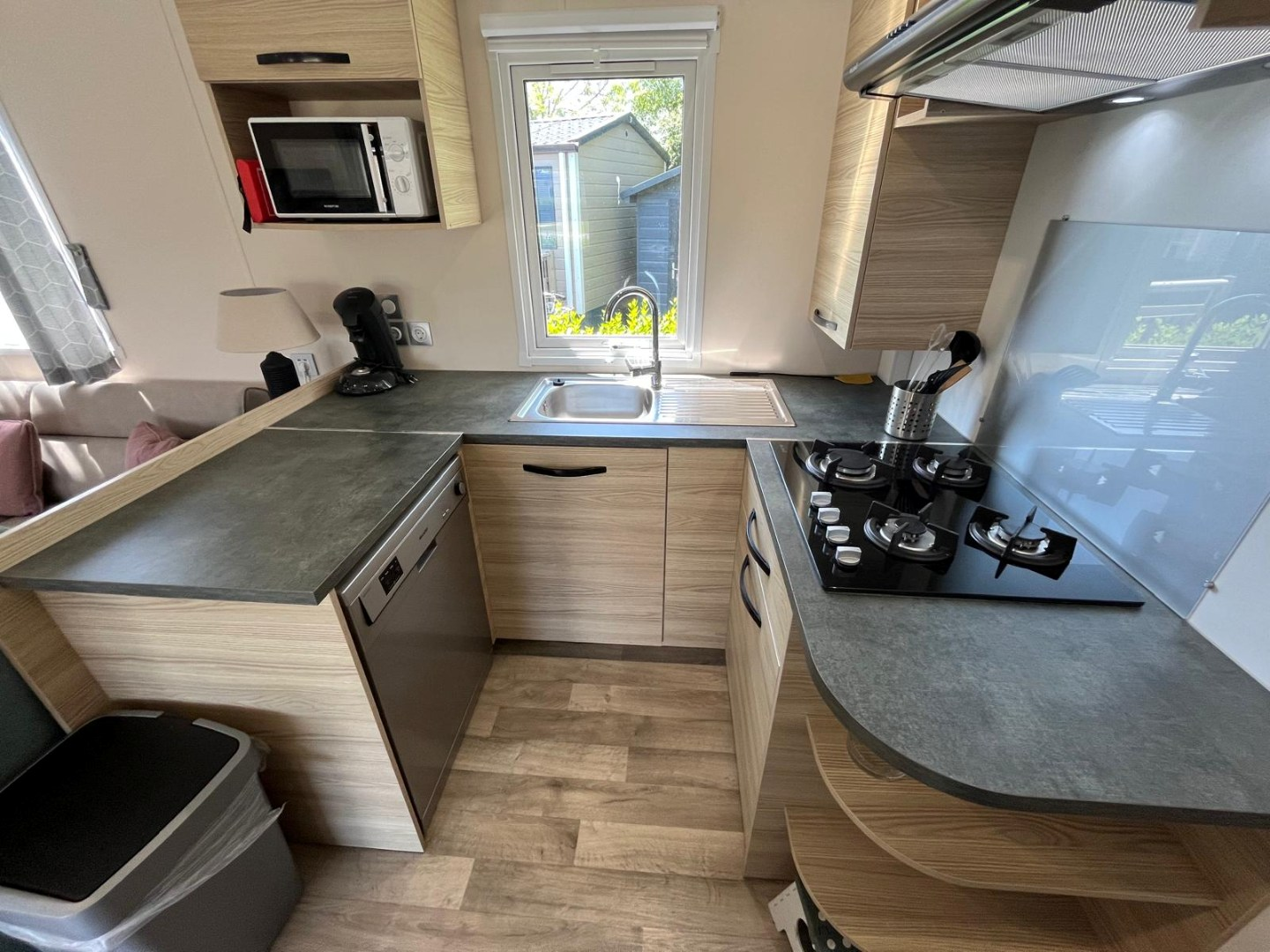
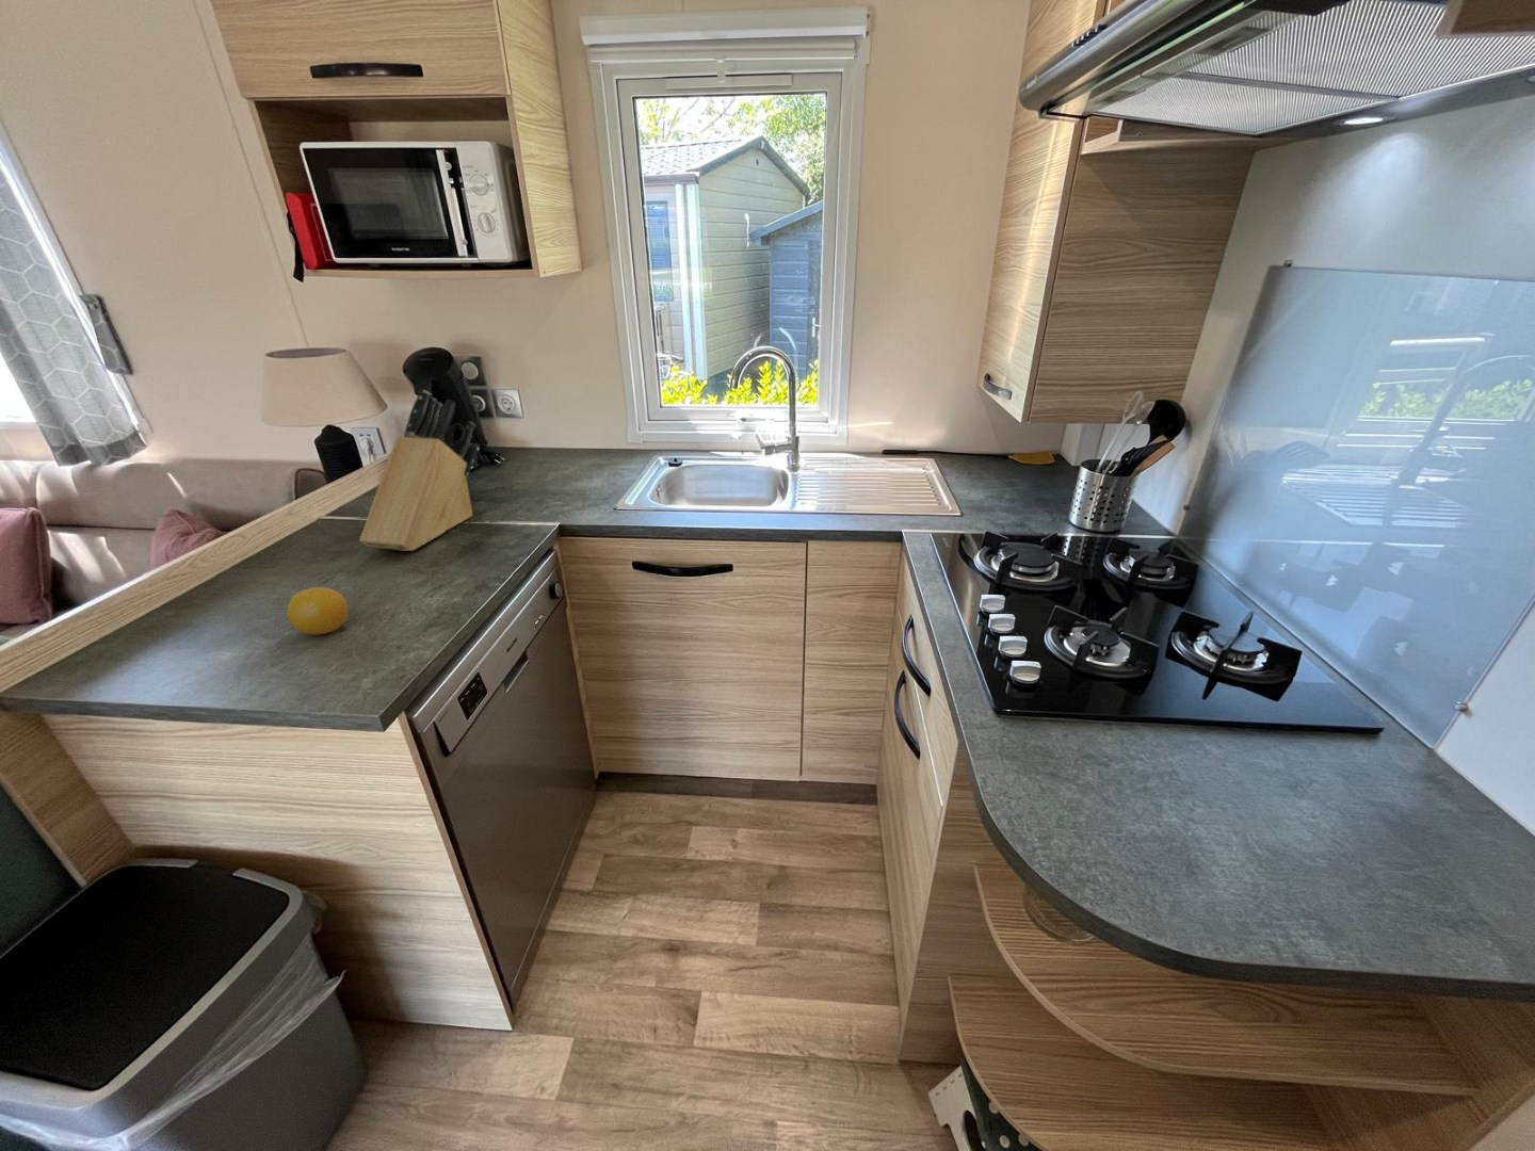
+ knife block (419, 464)
+ fruit (318, 611)
